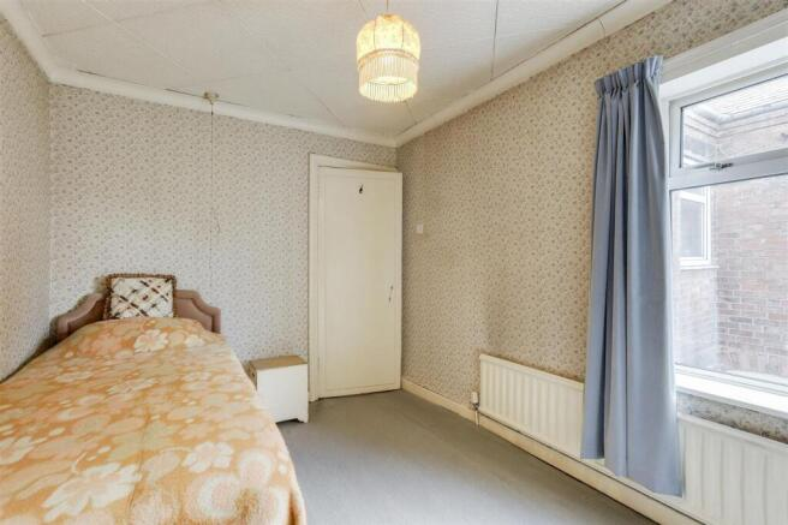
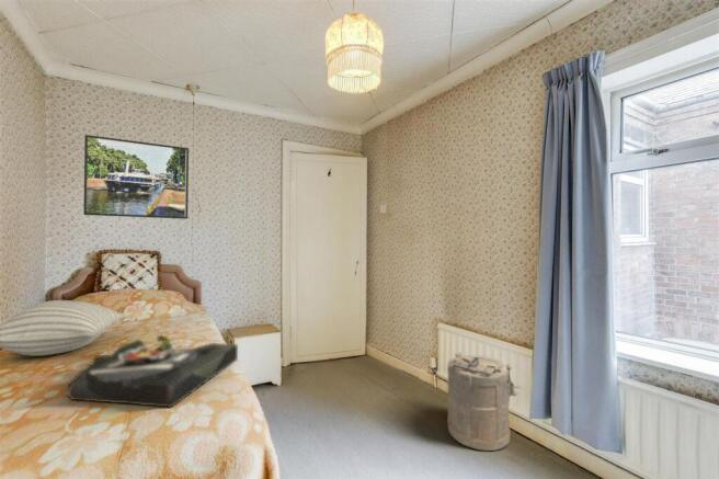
+ serving tray (151, 355)
+ laundry hamper (477, 394)
+ pillow (60, 326)
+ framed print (139, 179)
